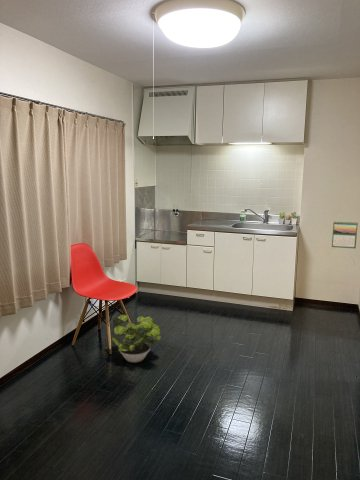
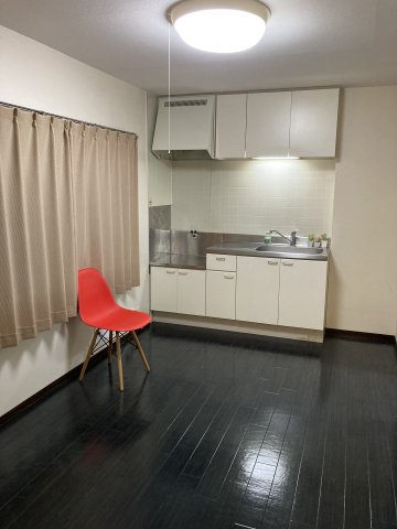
- potted plant (135, 337)
- calendar (344, 234)
